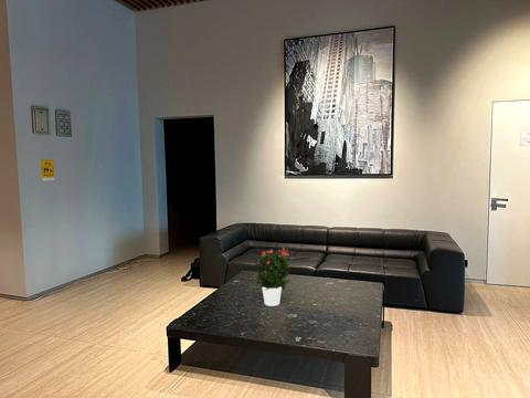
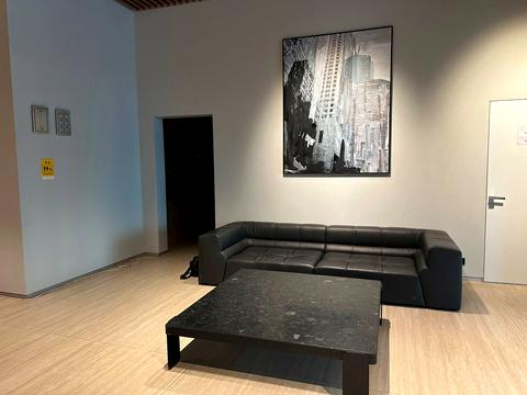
- potted flower (273, 275)
